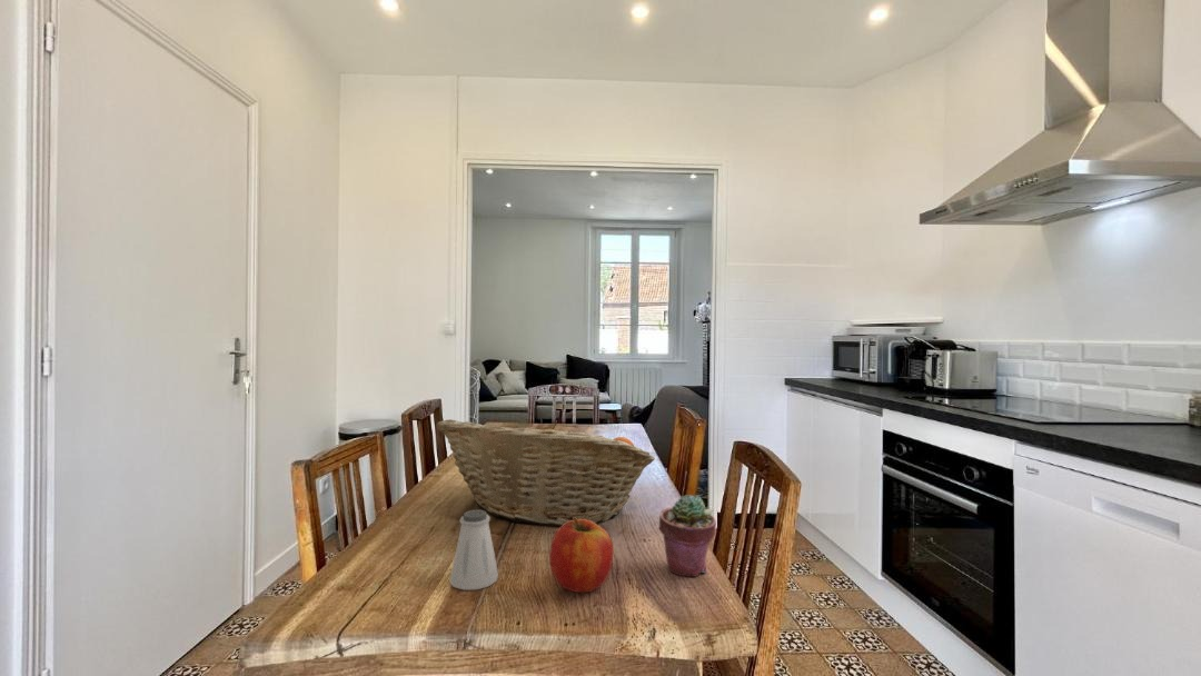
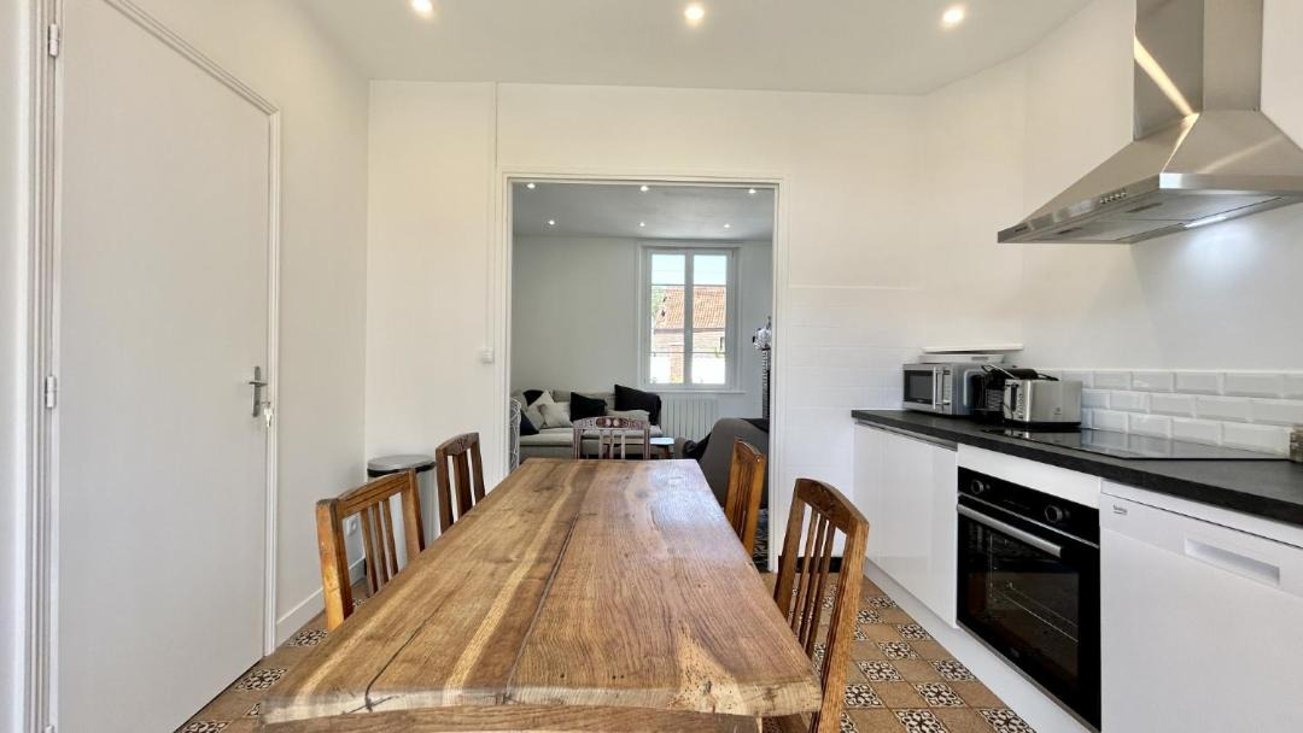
- potted succulent (687, 531)
- saltshaker (474, 546)
- apple (580, 550)
- fruit basket (544, 459)
